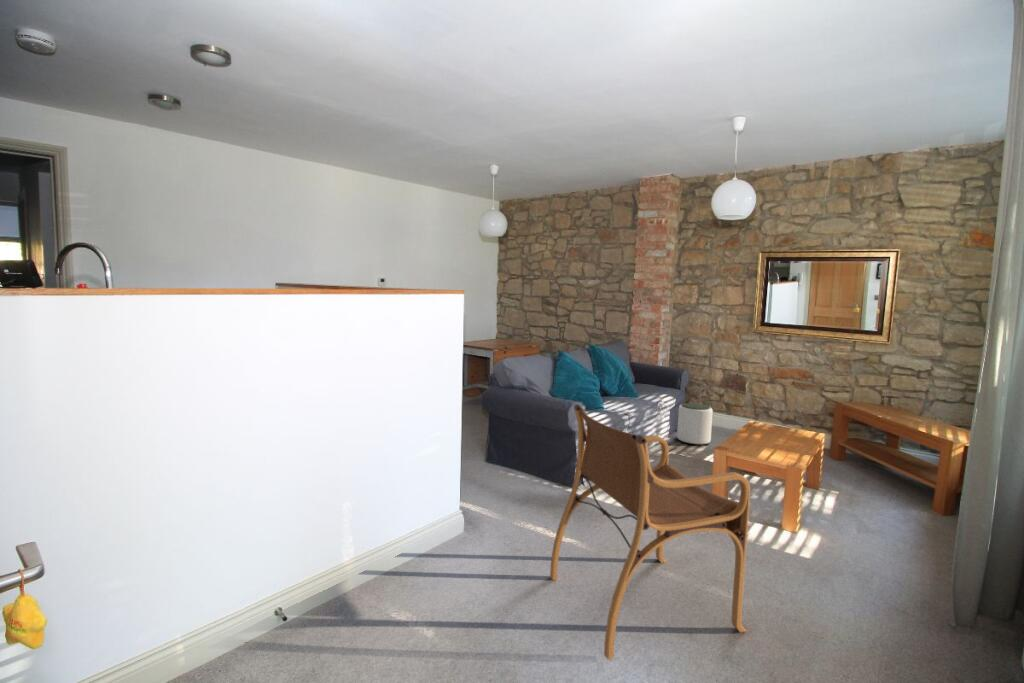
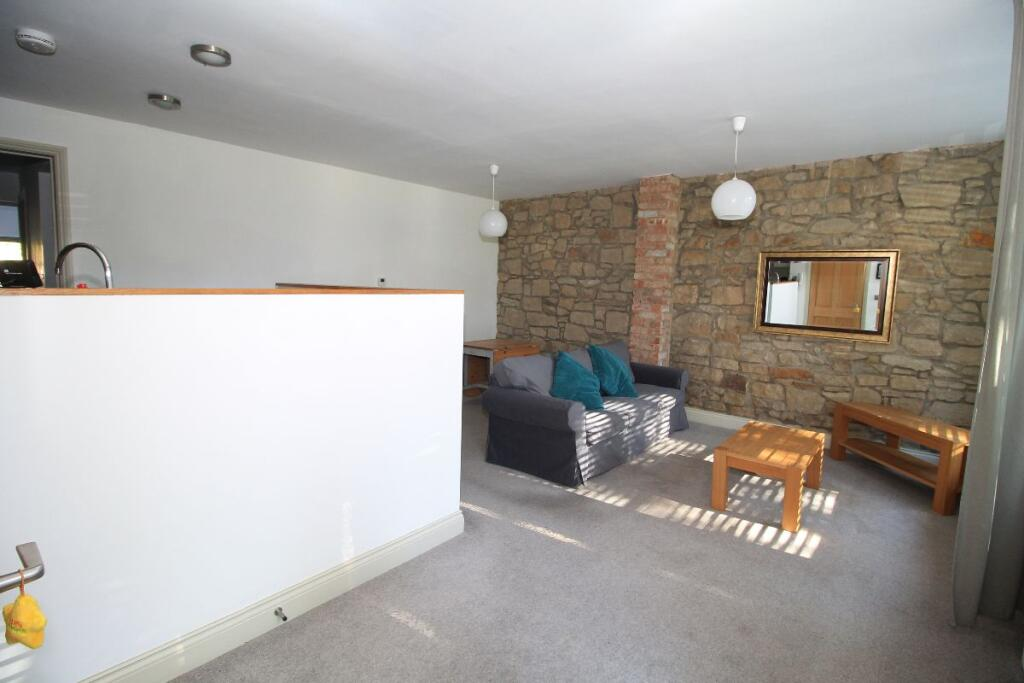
- plant pot (694, 423)
- armchair (645, 510)
